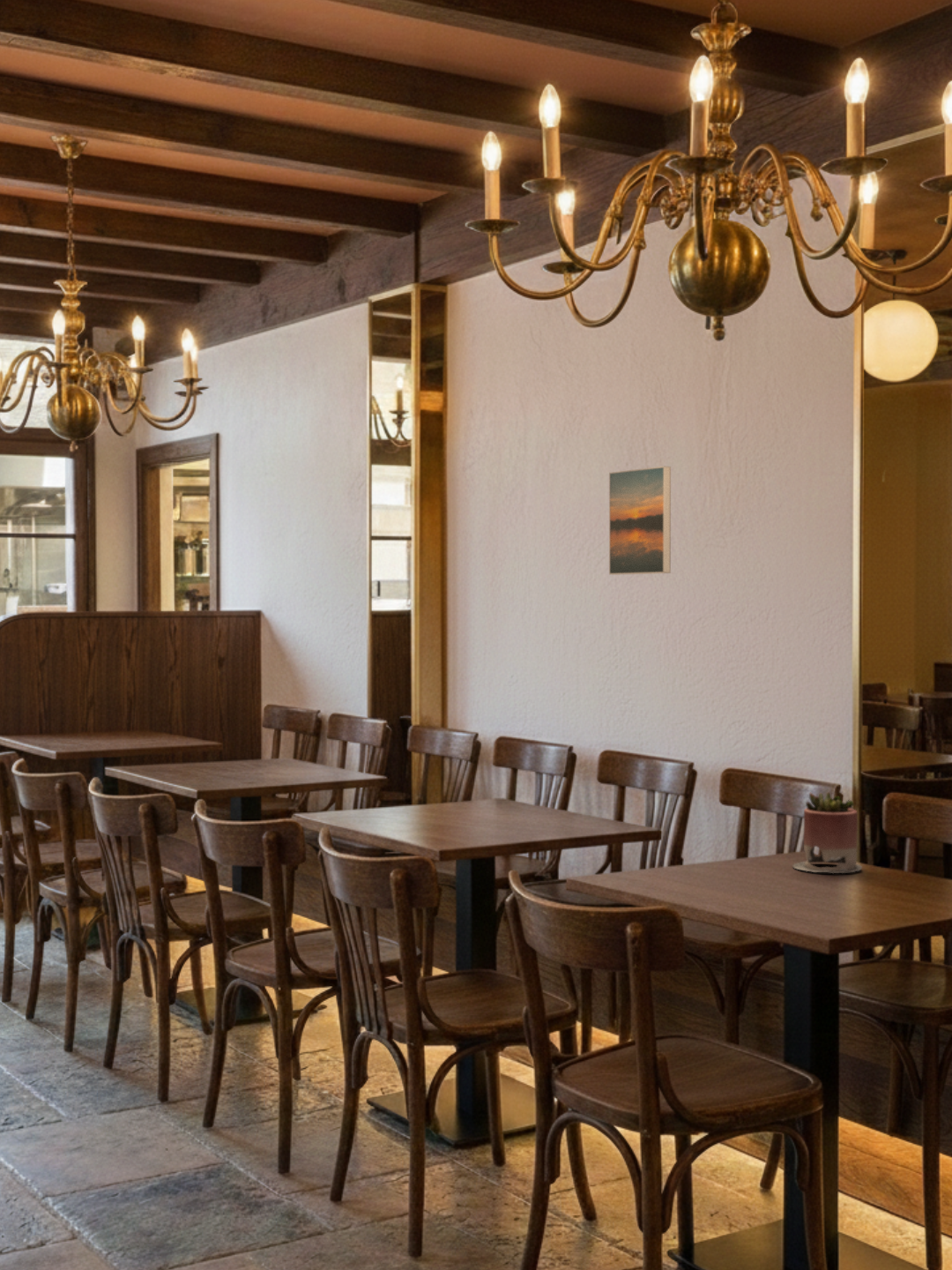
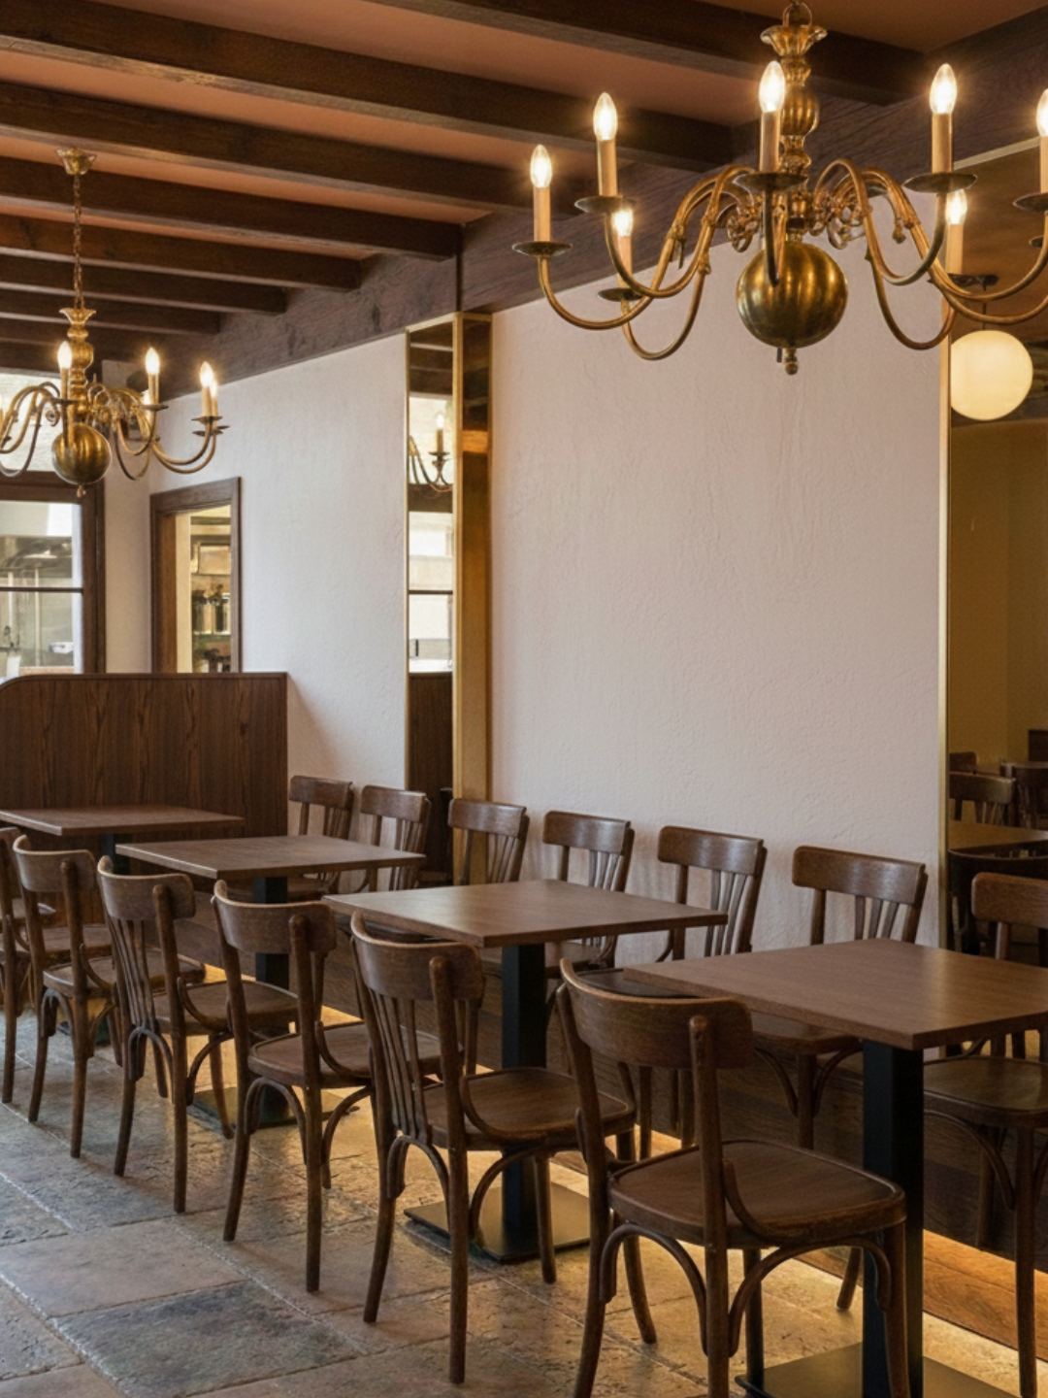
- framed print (639, 521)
- succulent planter (827, 830)
